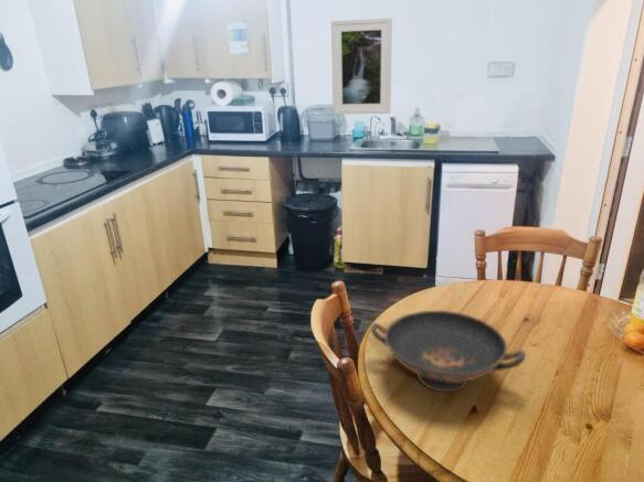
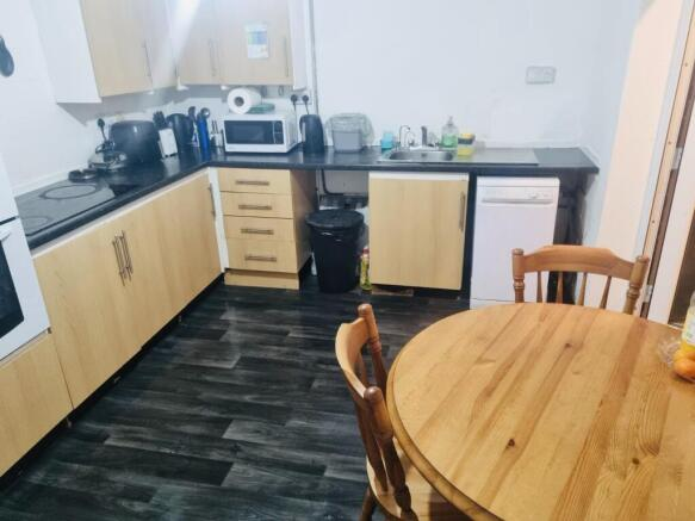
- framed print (361, 67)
- decorative bowl (442, 356)
